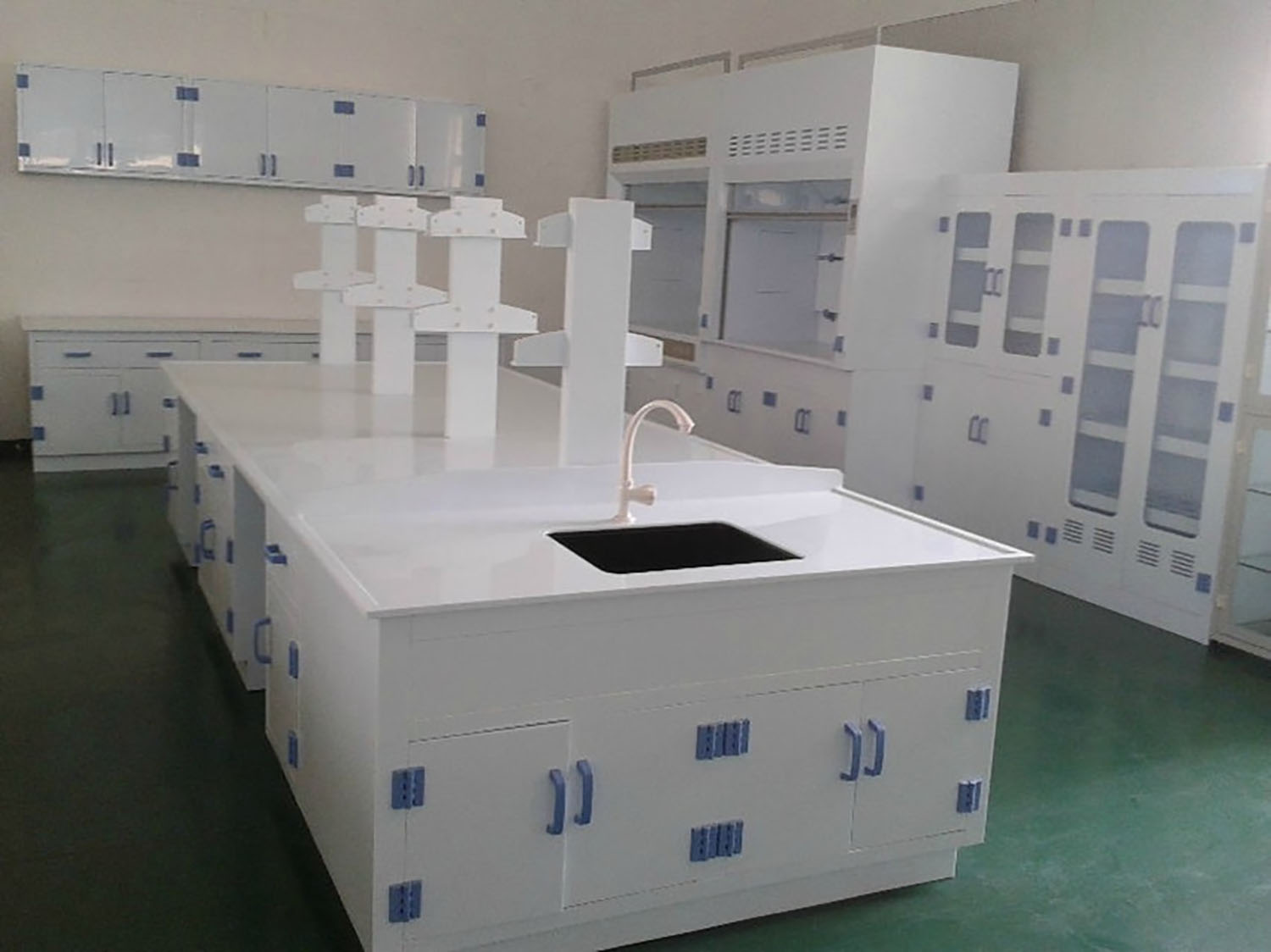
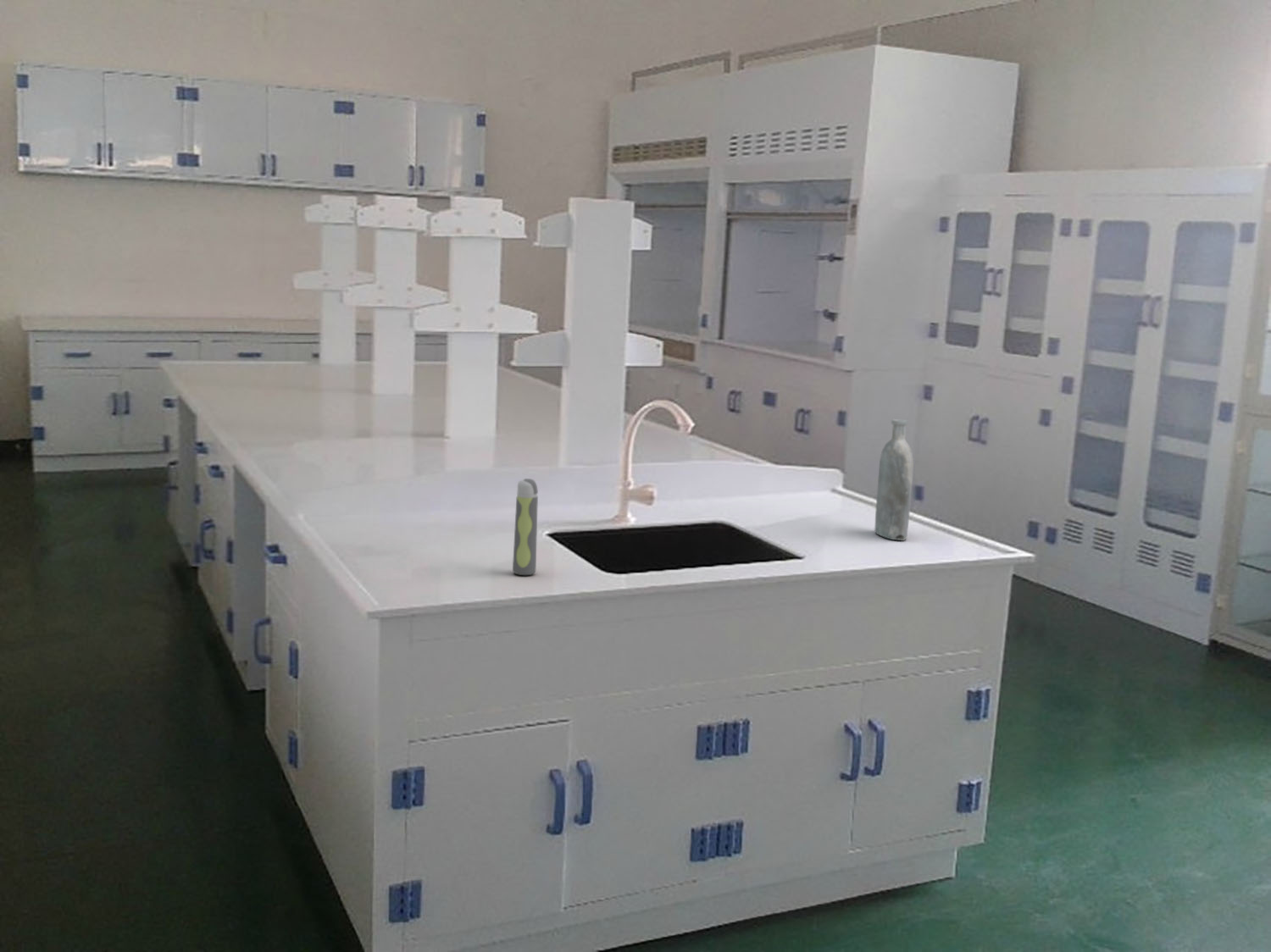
+ bottle (895, 478)
+ spray bottle (525, 526)
